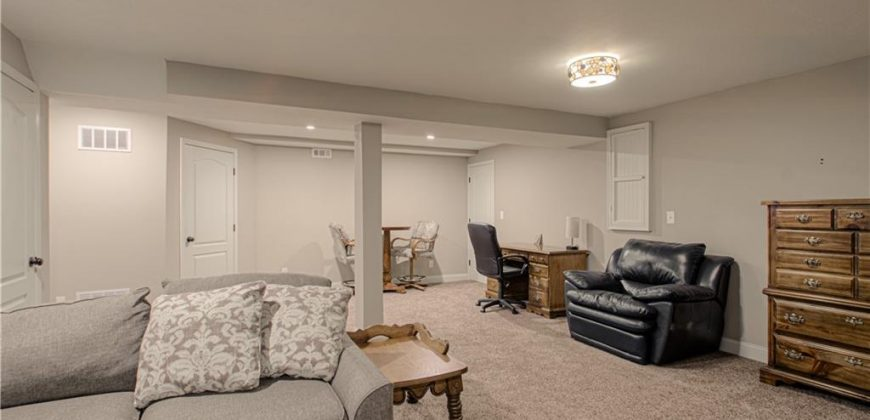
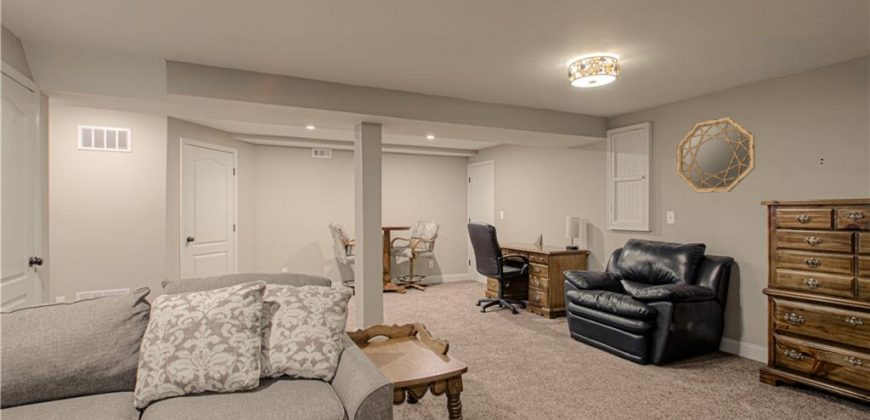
+ home mirror (713, 156)
